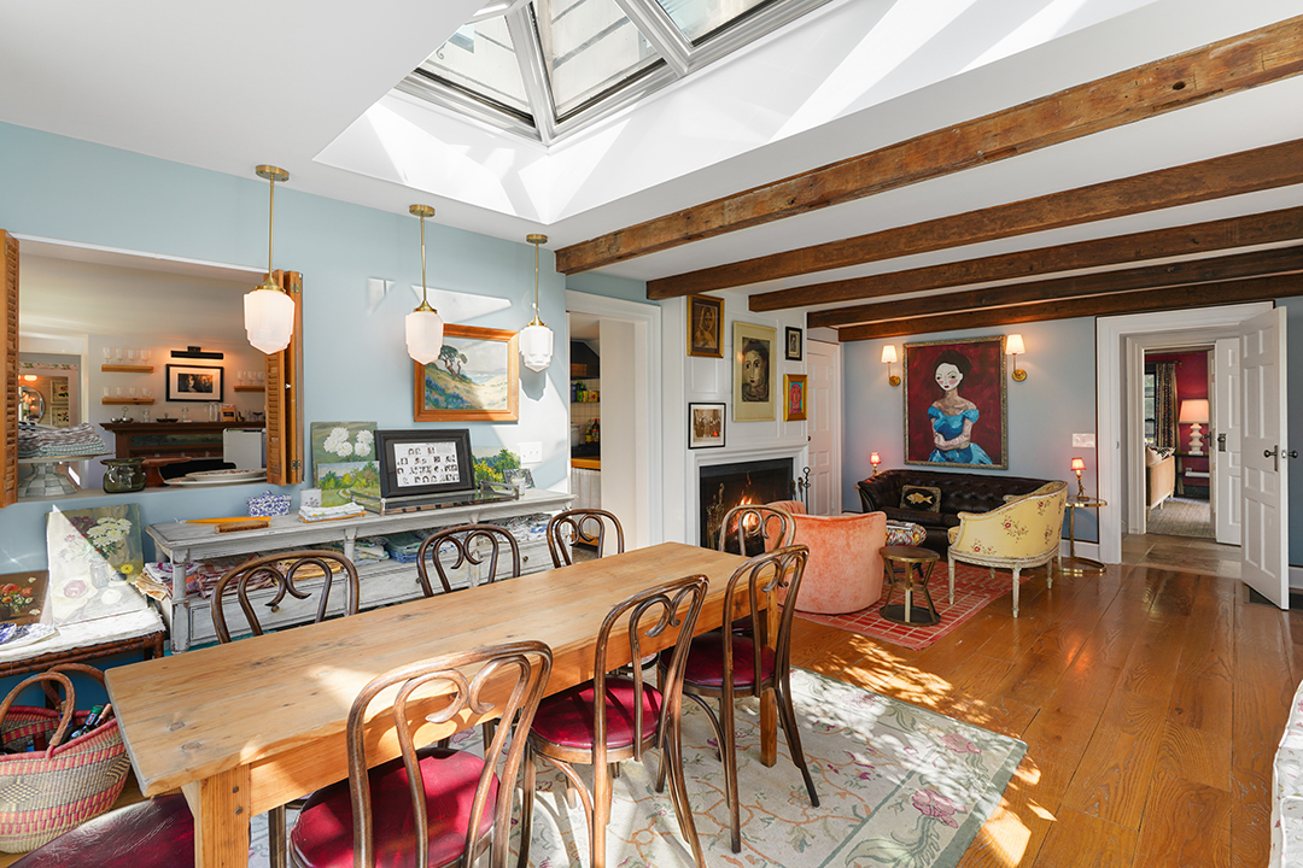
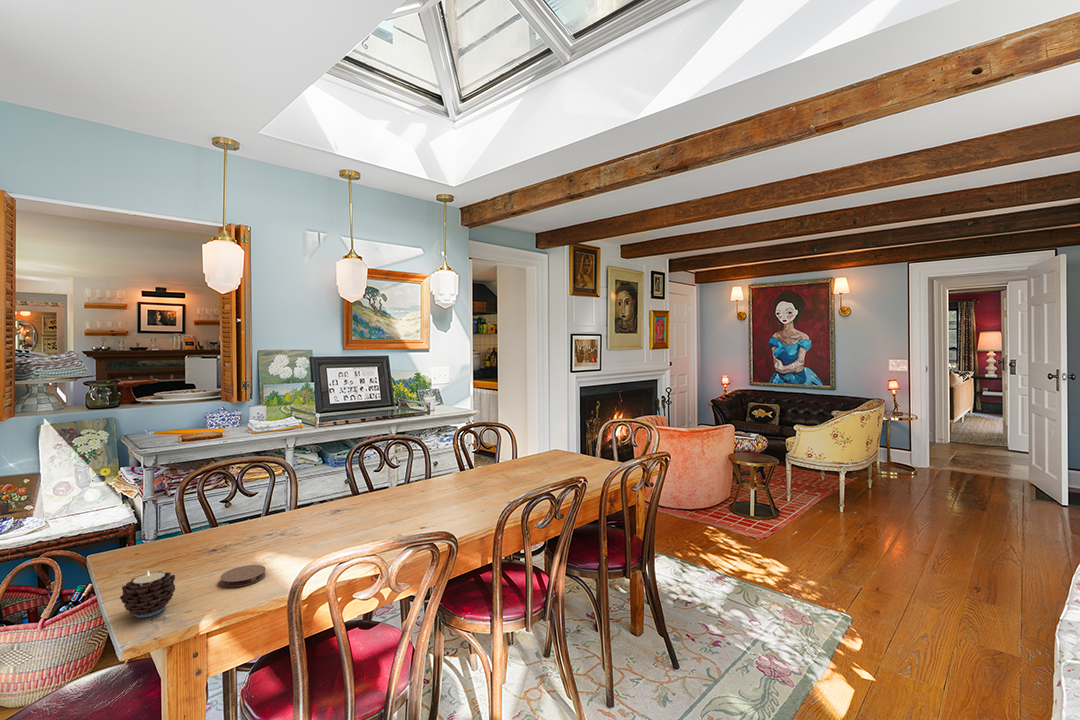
+ candle (149, 590)
+ coaster (243, 575)
